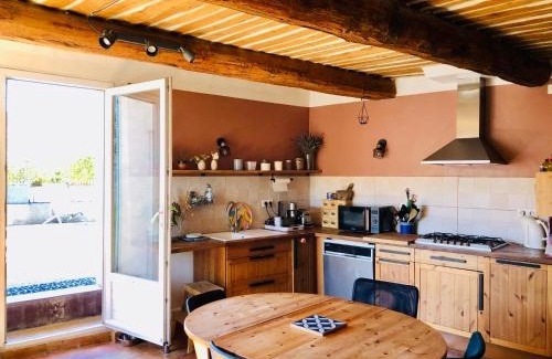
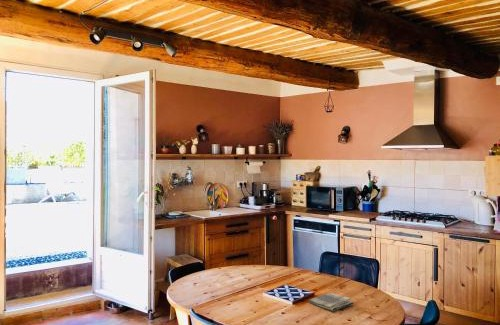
+ dish towel (331, 300)
